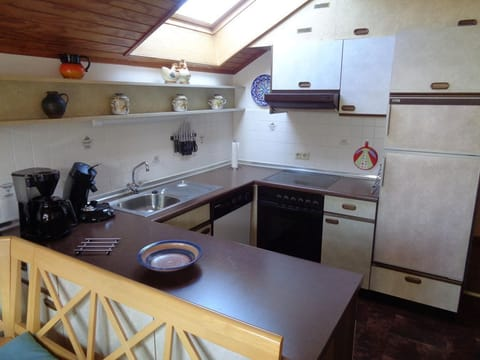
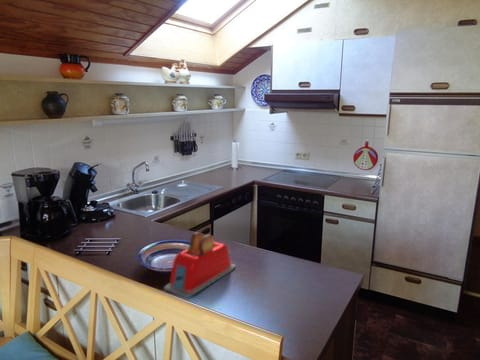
+ toaster (202, 256)
